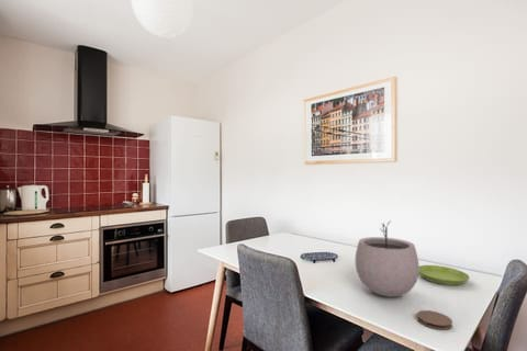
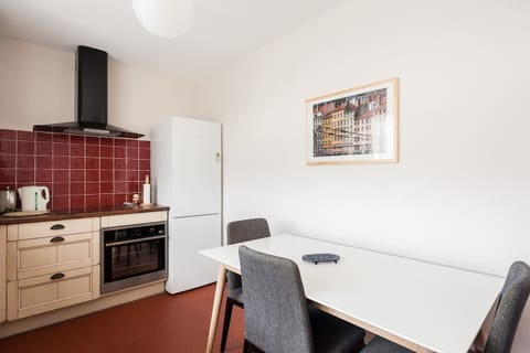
- saucer (441, 275)
- plant pot (385, 257)
- coaster (434, 319)
